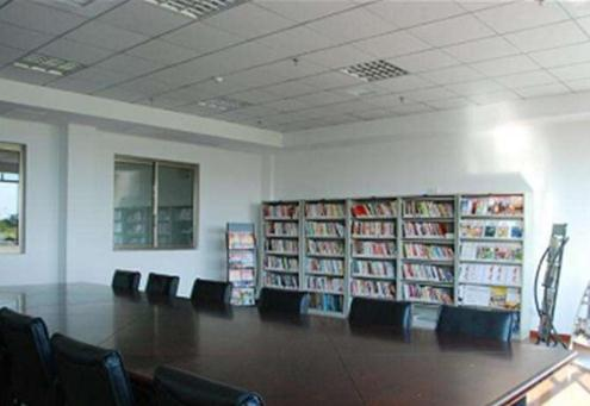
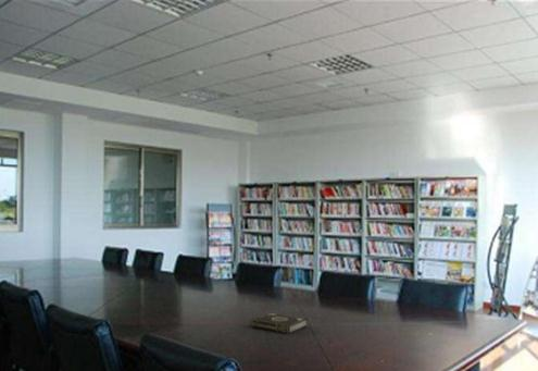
+ book (278, 322)
